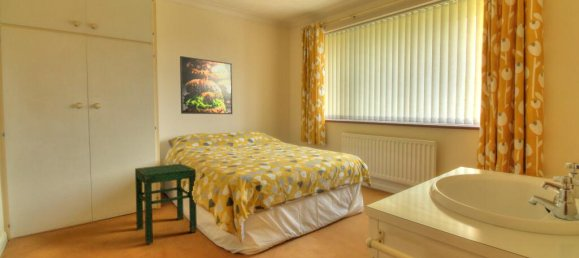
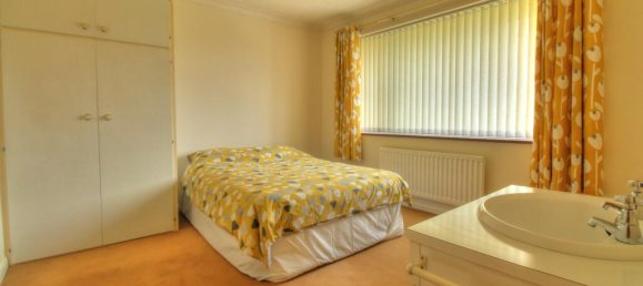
- stool (165, 199)
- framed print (207, 87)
